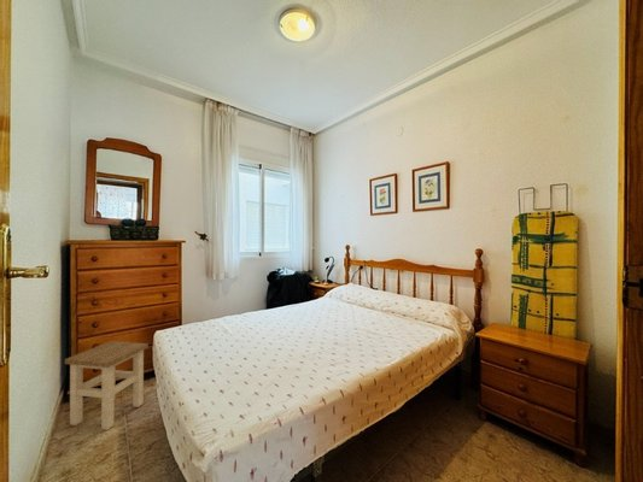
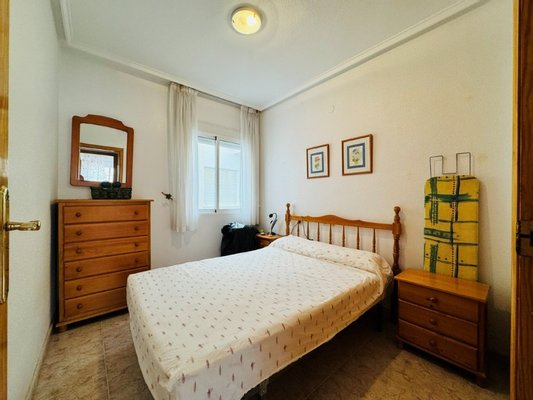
- stool (109, 382)
